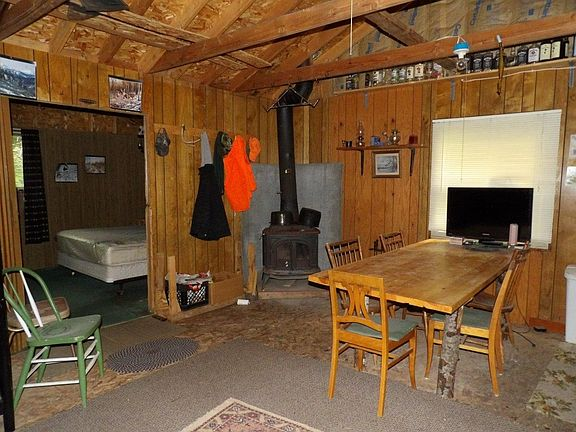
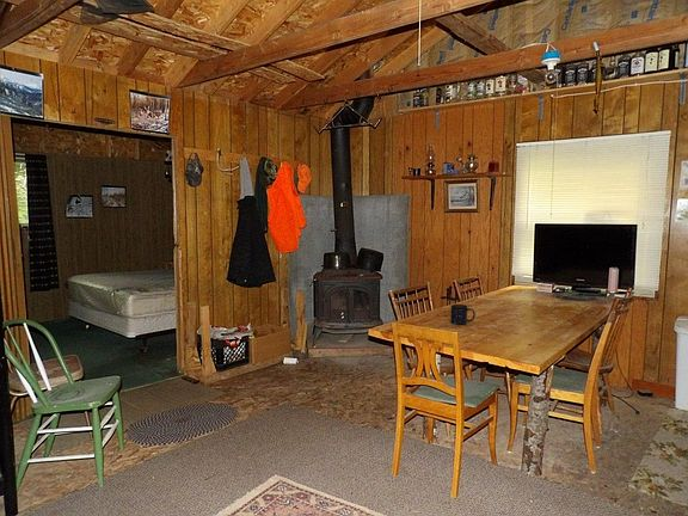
+ mug (462, 314)
